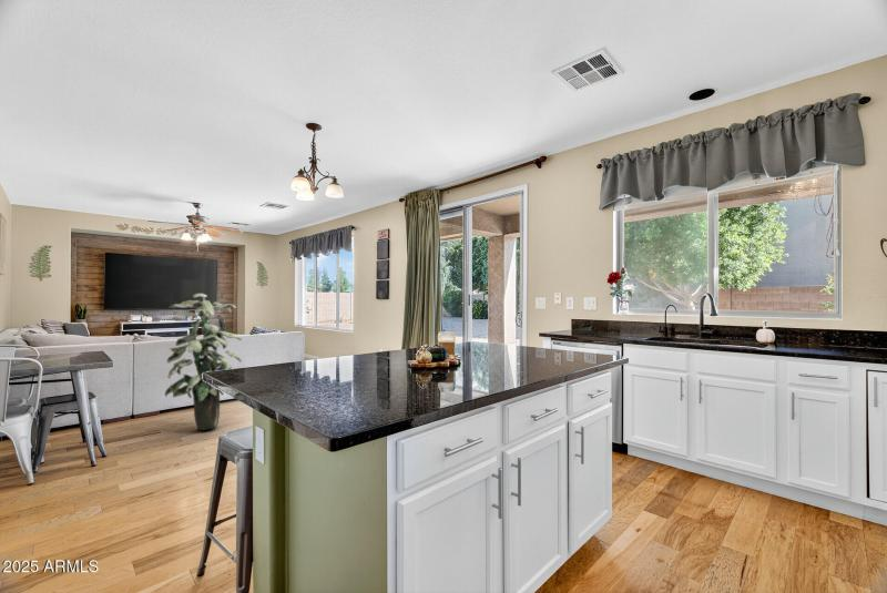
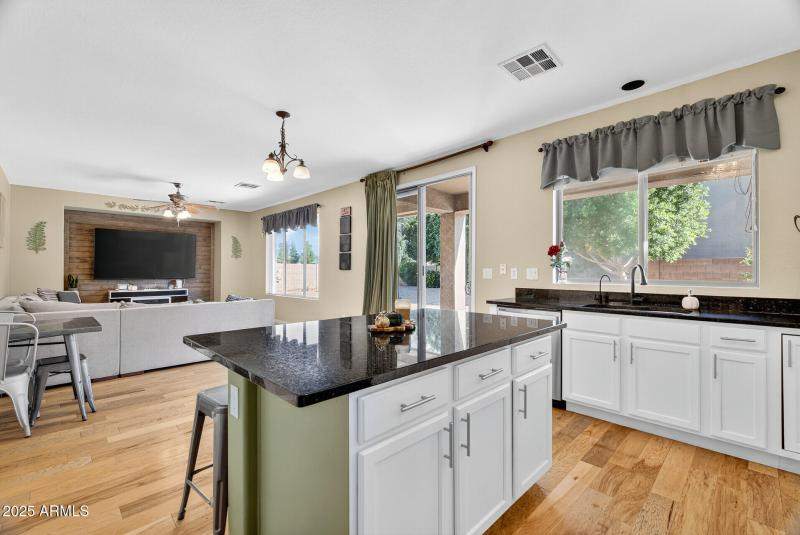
- indoor plant (202, 360)
